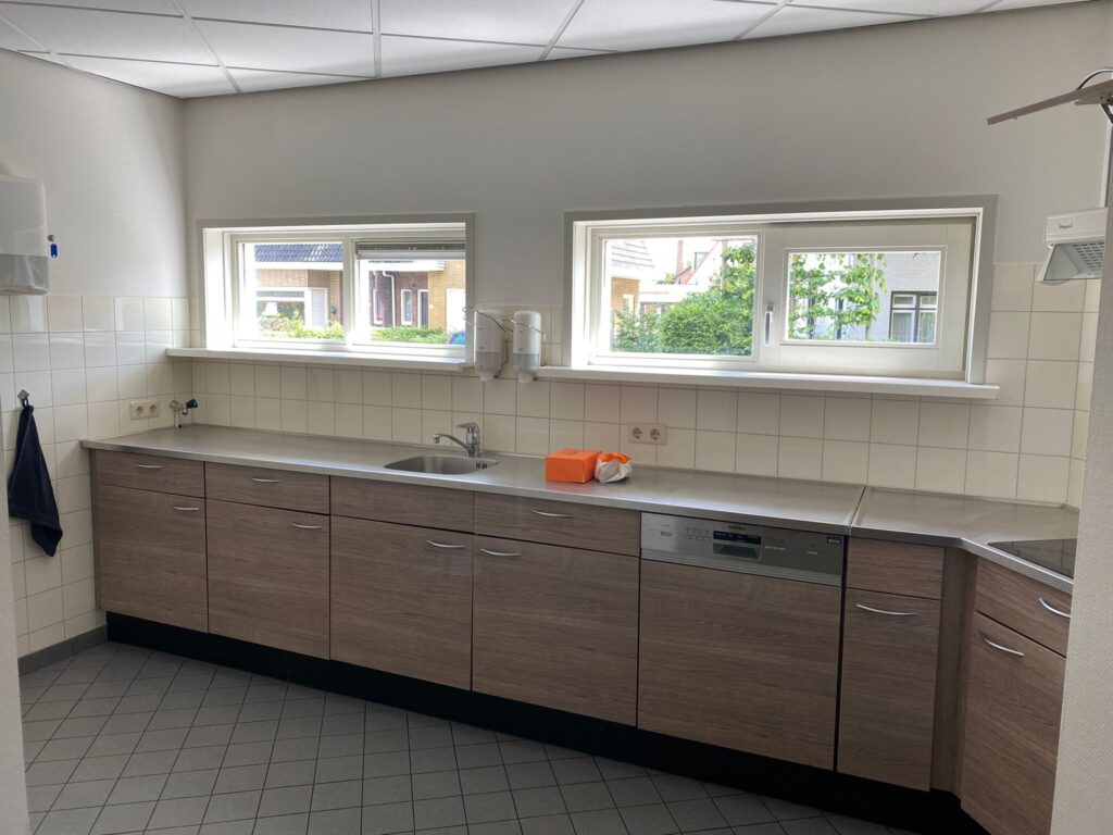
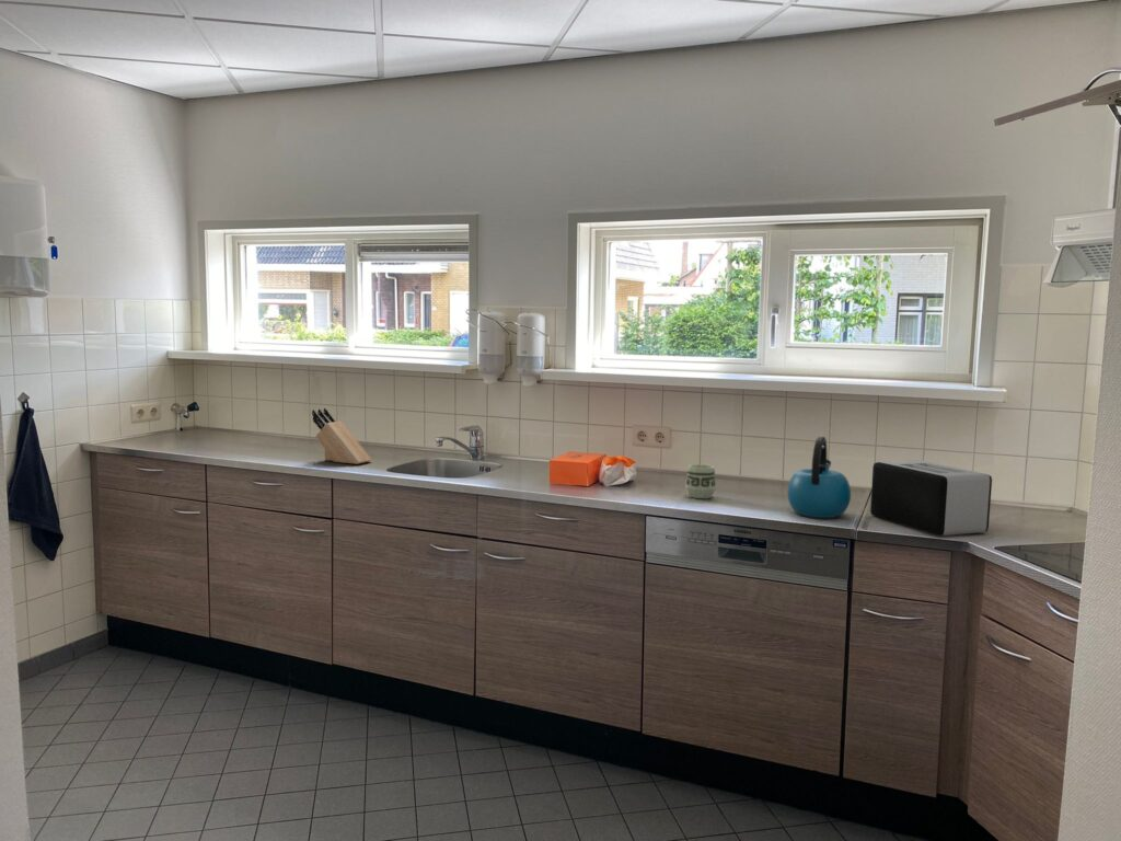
+ cup (701, 481)
+ knife block (339, 435)
+ toaster (928, 495)
+ kettle (820, 474)
